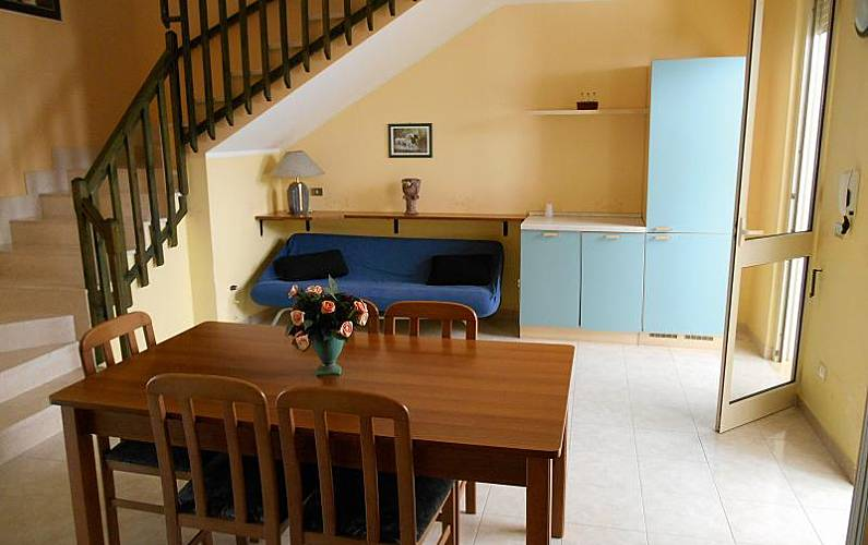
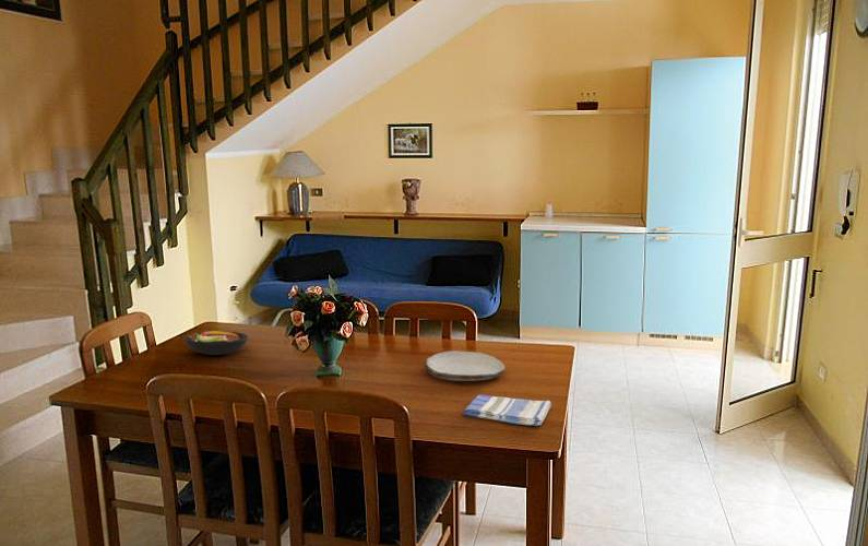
+ dish towel (508, 407)
+ plate (464, 367)
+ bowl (215, 342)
